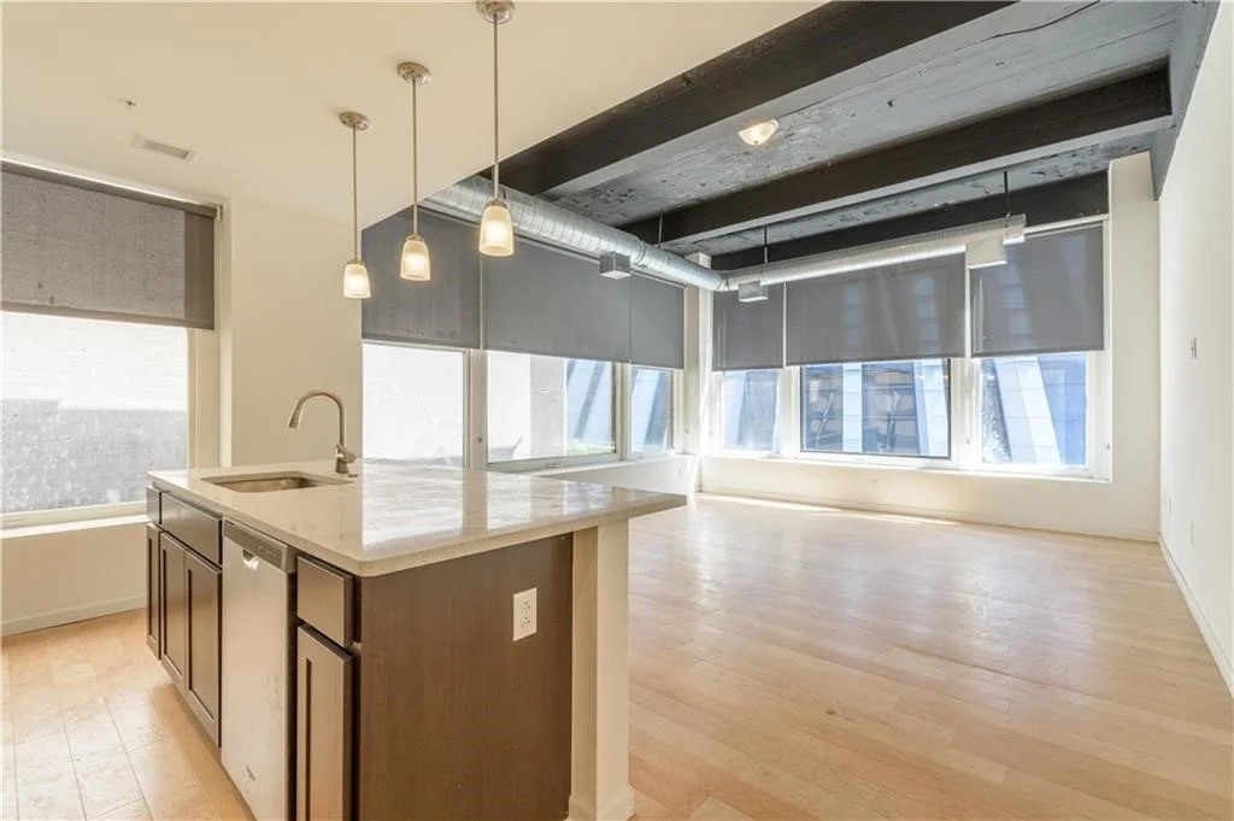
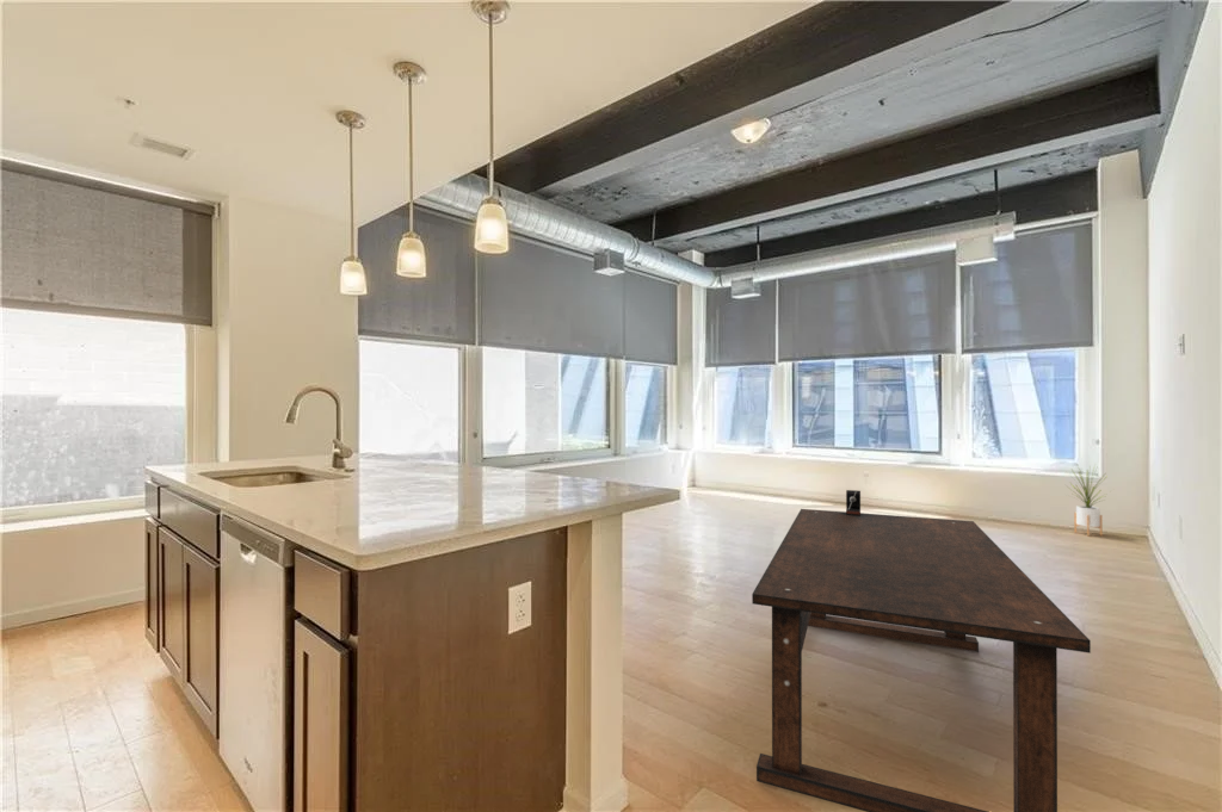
+ dining table (888, 601)
+ house plant (1088, 498)
